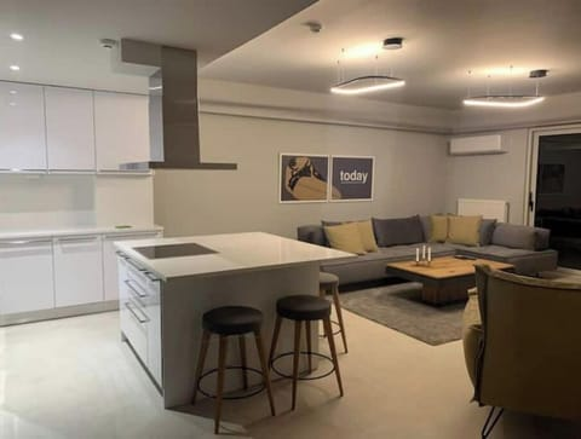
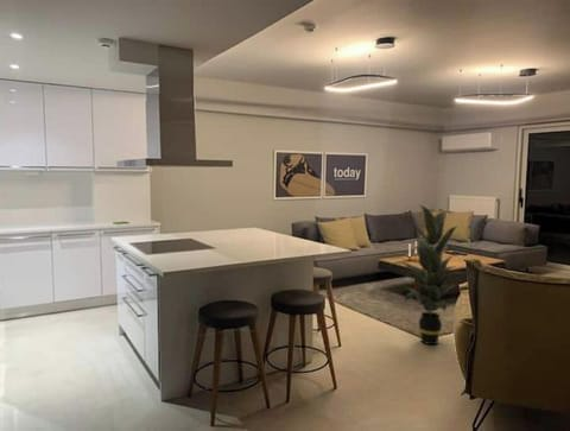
+ indoor plant (425, 273)
